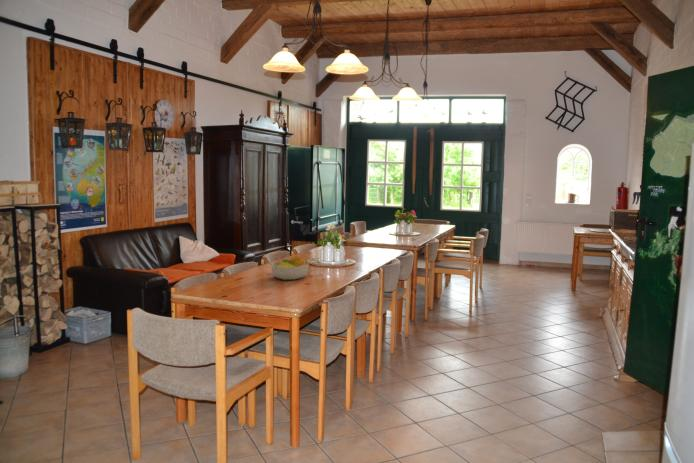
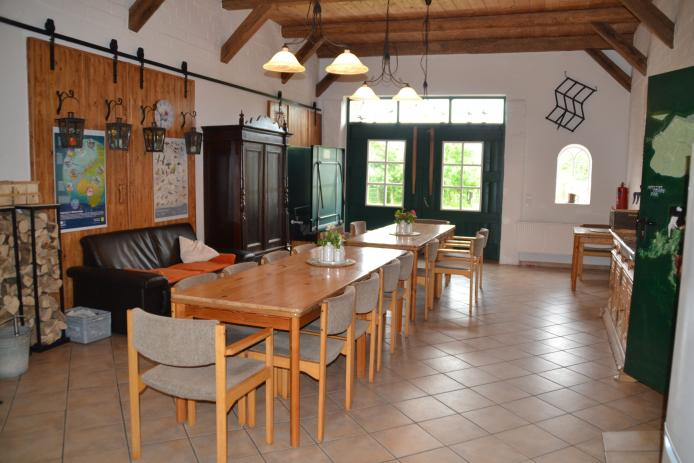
- fruit bowl (290, 267)
